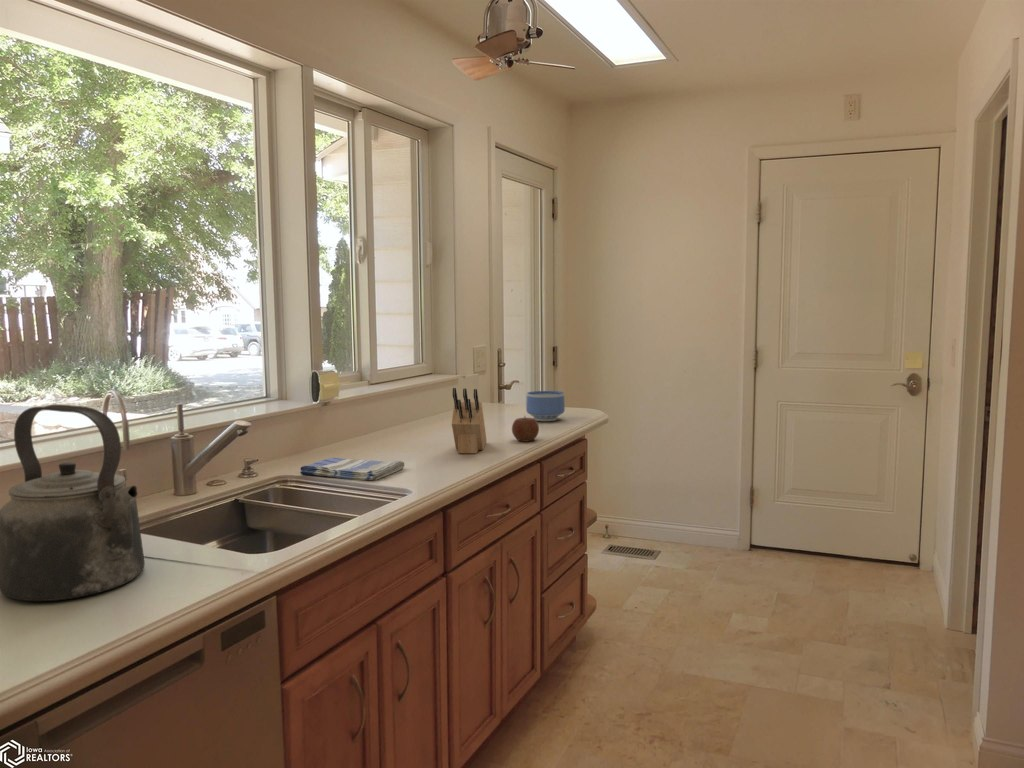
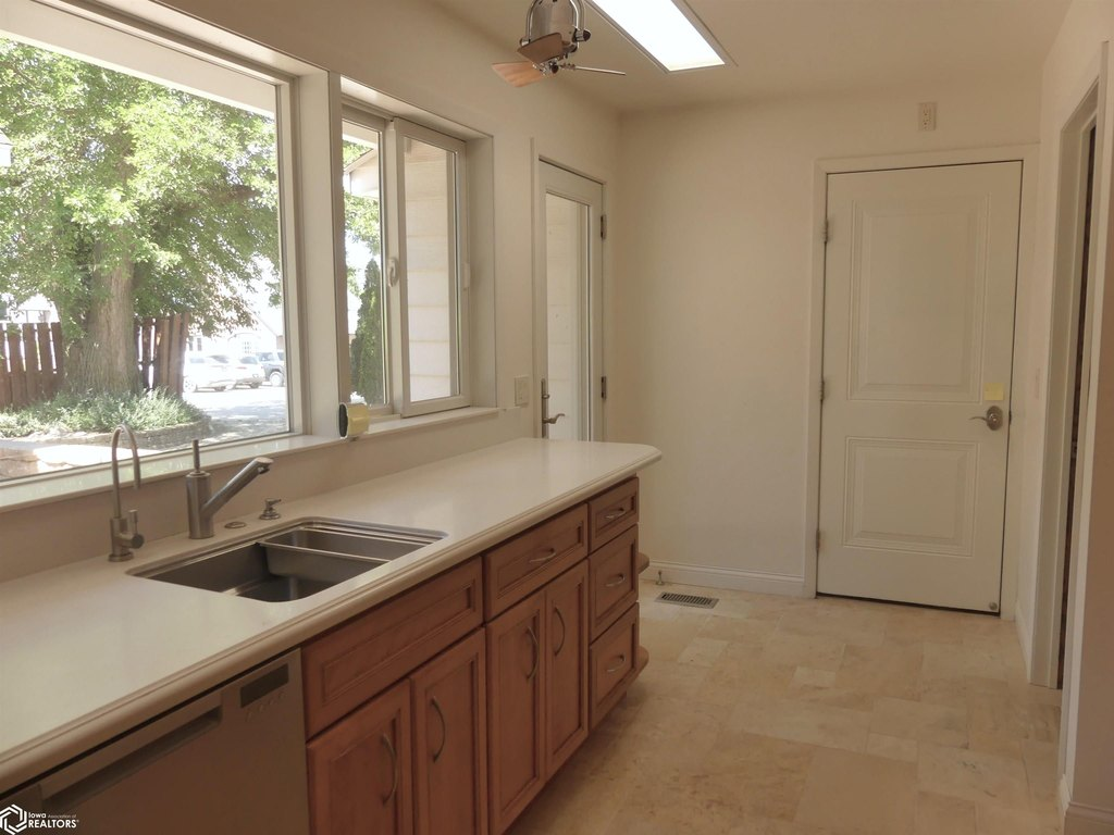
- knife block (469, 417)
- apple (525, 428)
- kettle (77, 495)
- dish towel (353, 466)
- bowl (545, 406)
